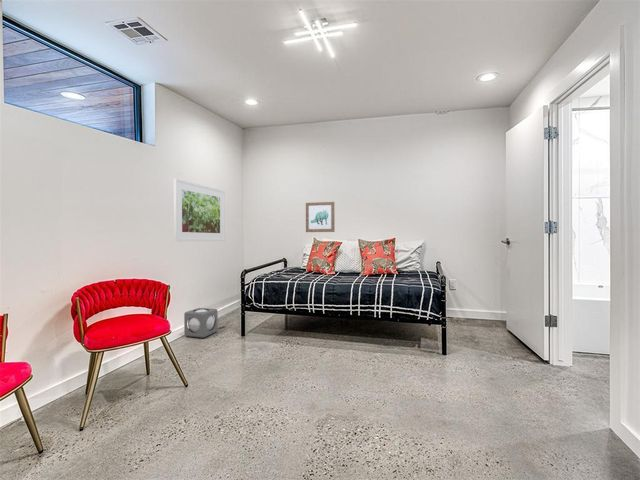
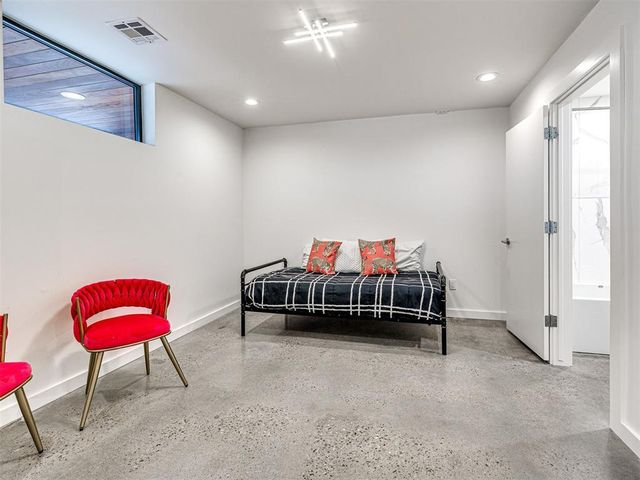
- speaker (201, 321)
- wall art (319, 217)
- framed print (202, 213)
